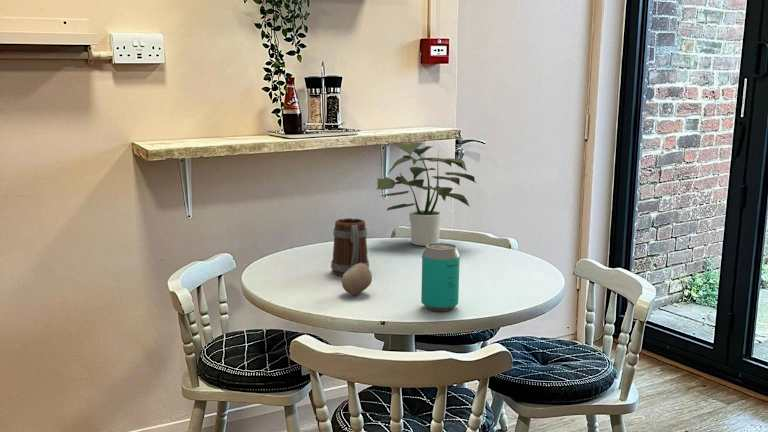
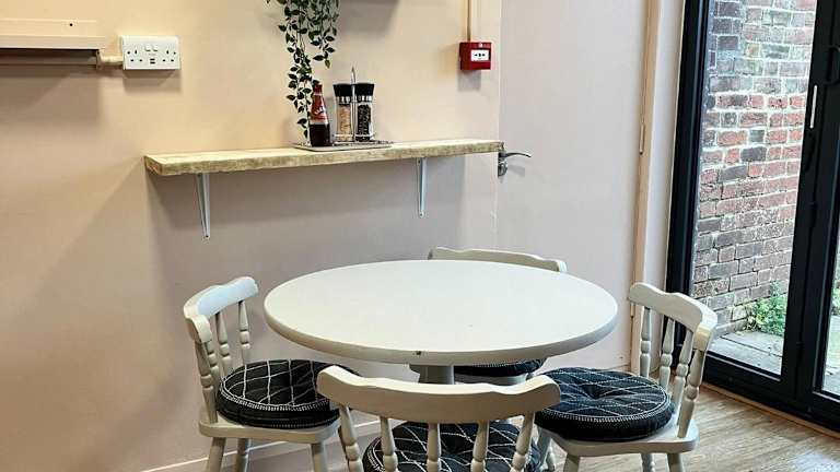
- fruit (356, 279)
- beverage can (440, 276)
- mug (351, 248)
- potted plant (427, 192)
